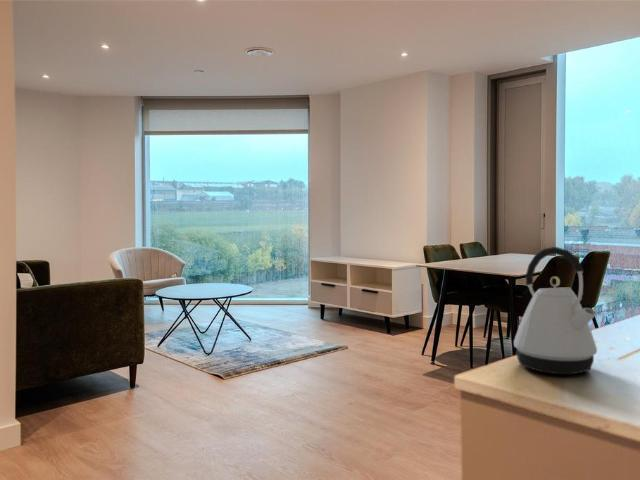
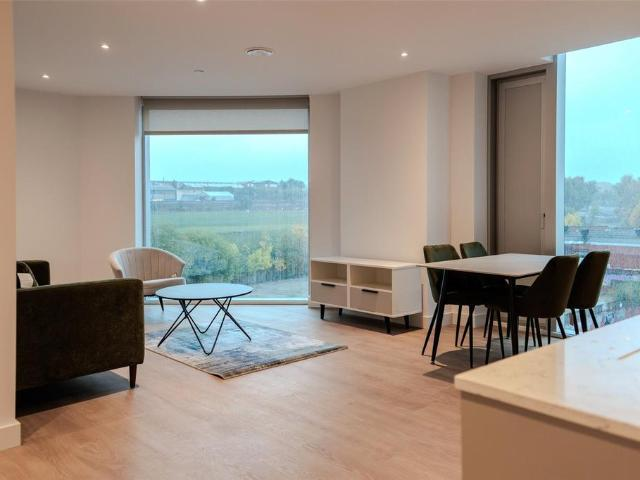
- kettle (556, 307)
